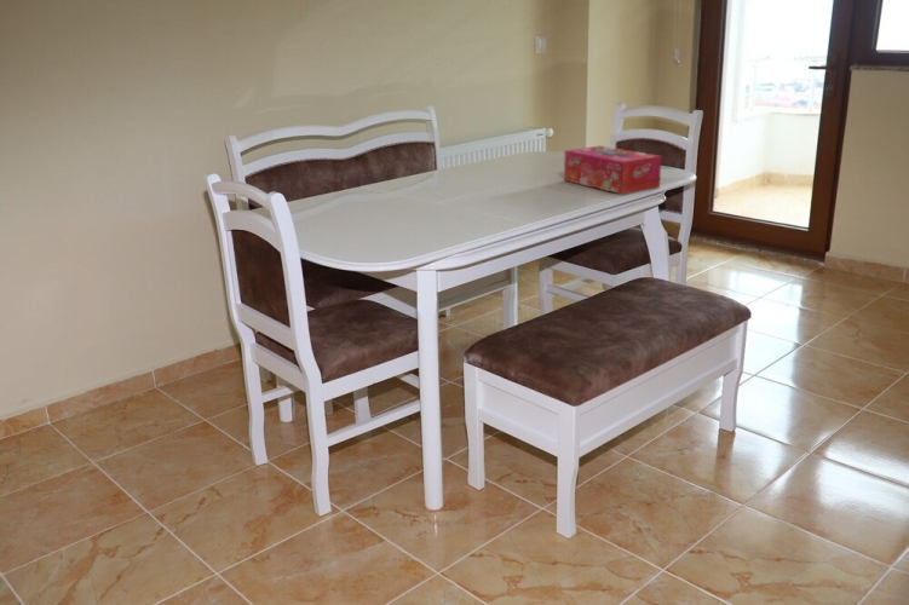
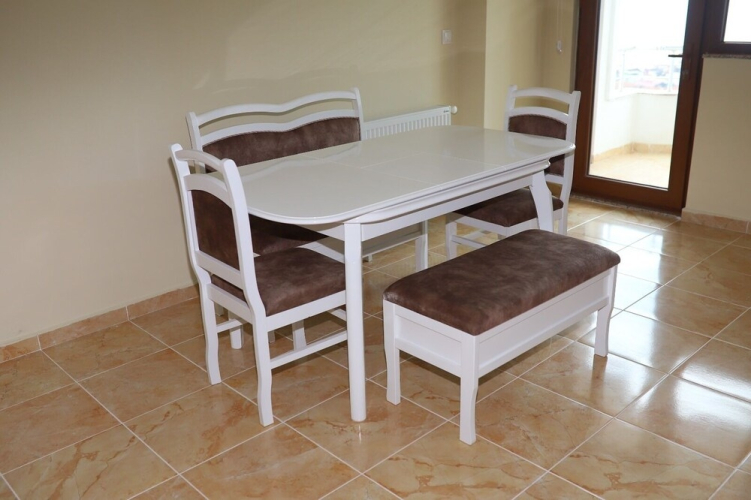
- tissue box (610, 168)
